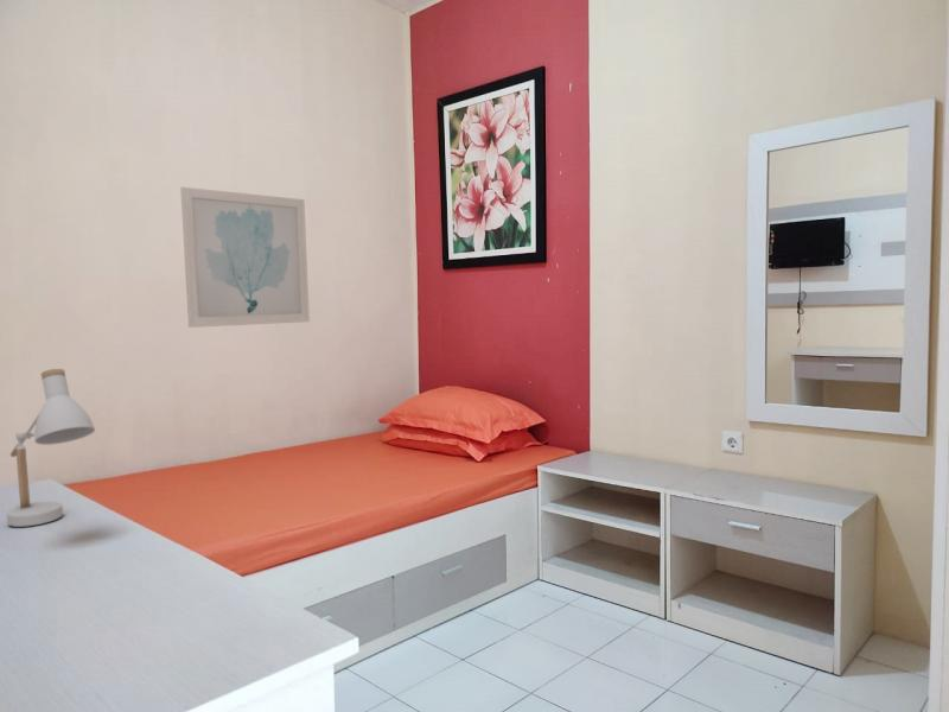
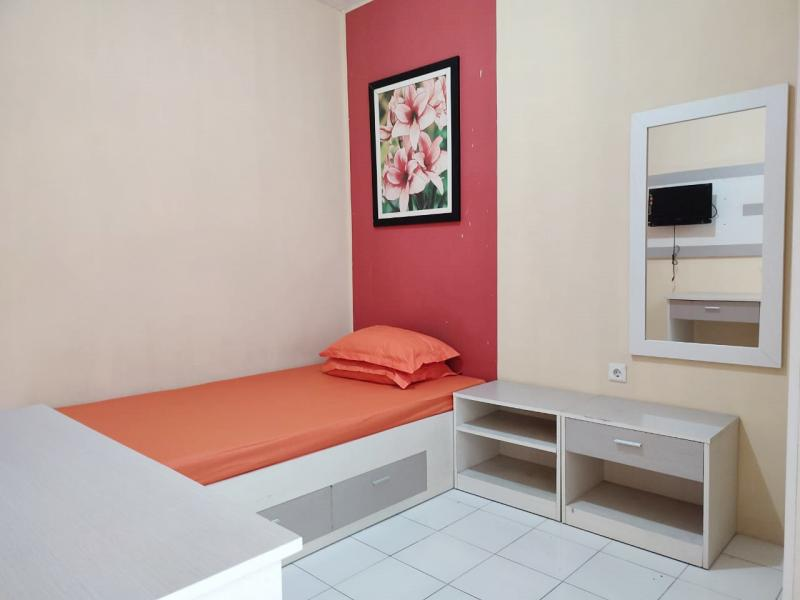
- wall art (249, 259)
- desk lamp (39, 443)
